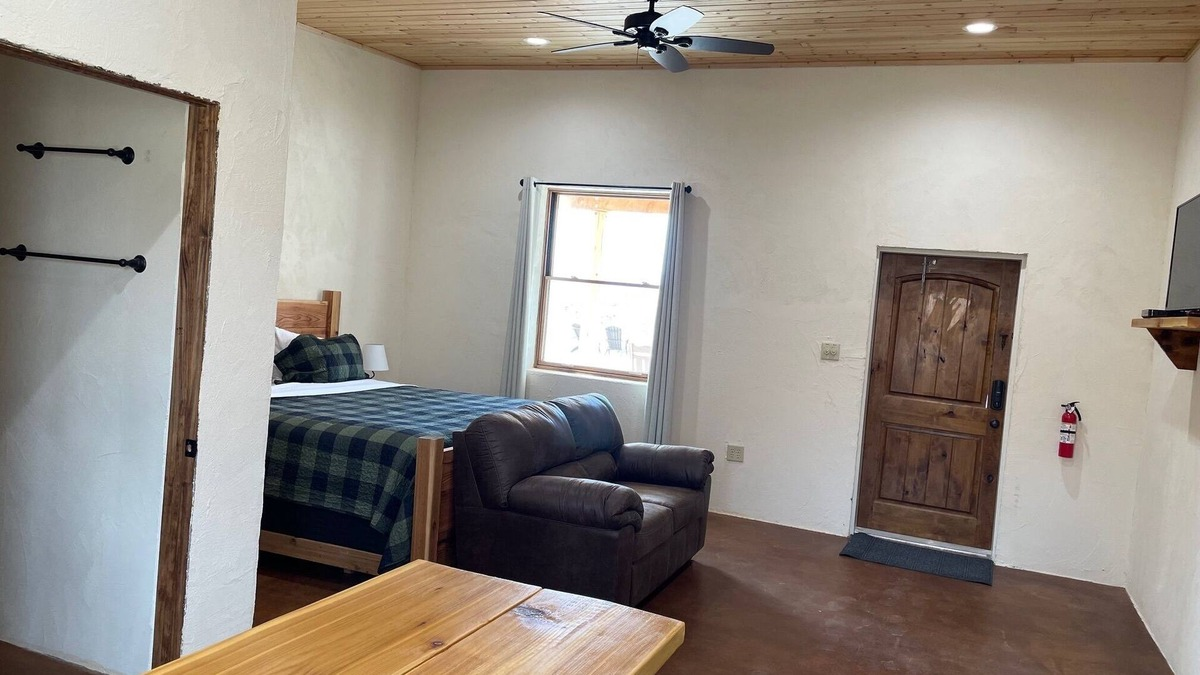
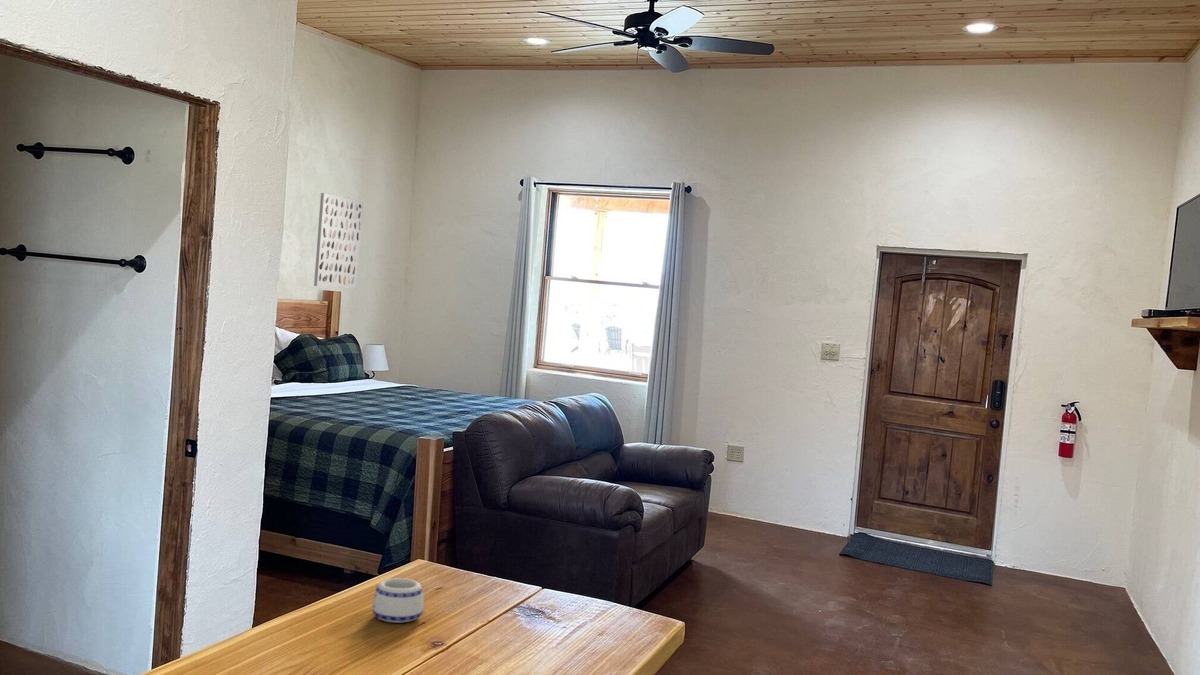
+ mug (396, 597)
+ wall art (339, 242)
